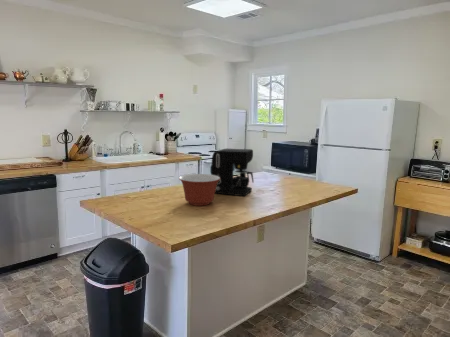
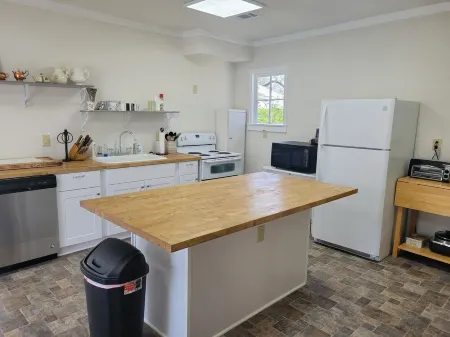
- mixing bowl (199, 190)
- coffee maker (235, 171)
